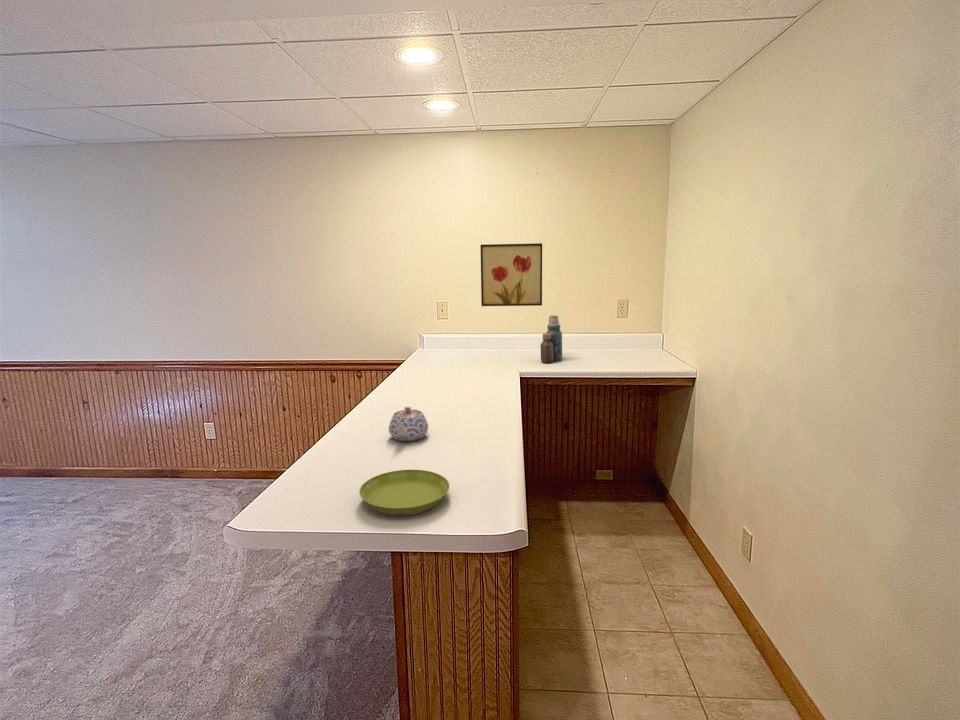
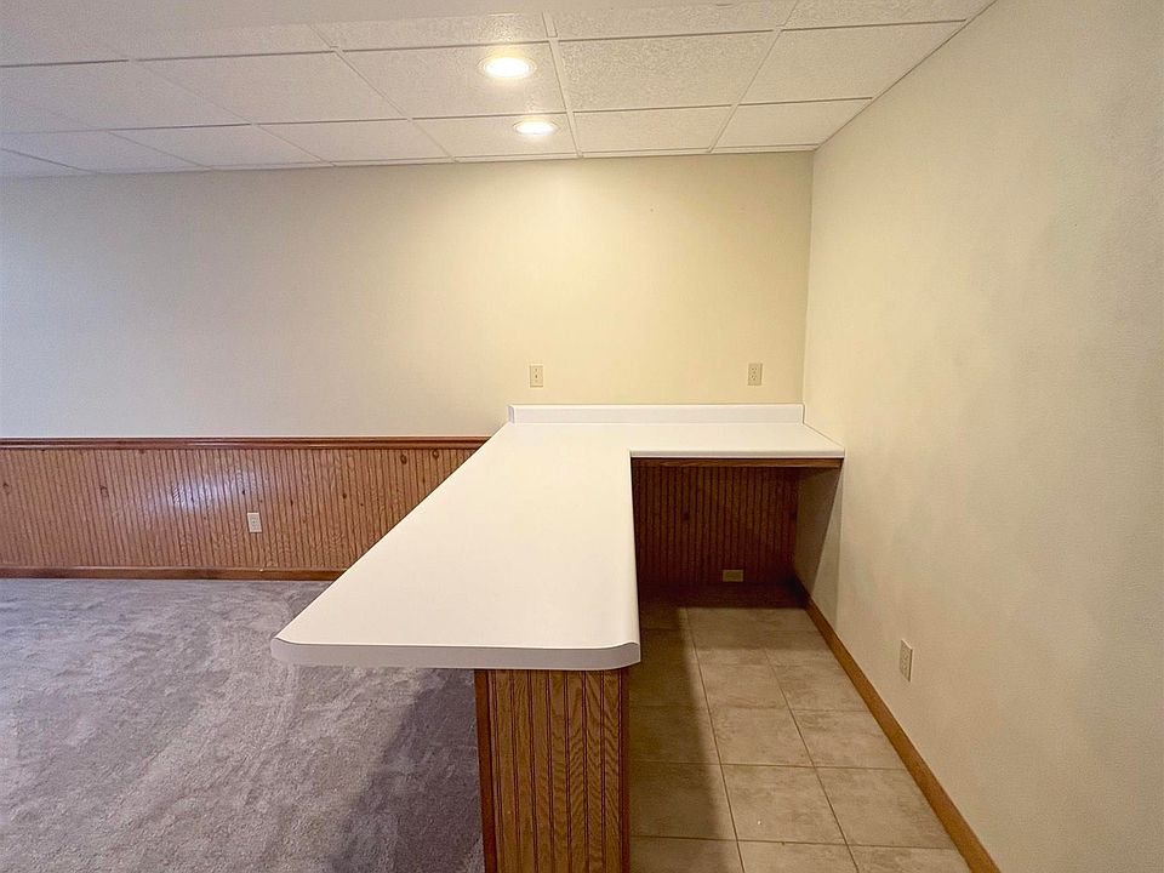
- bottle (551, 338)
- teapot (407, 422)
- wall art (511, 275)
- saucer (405, 493)
